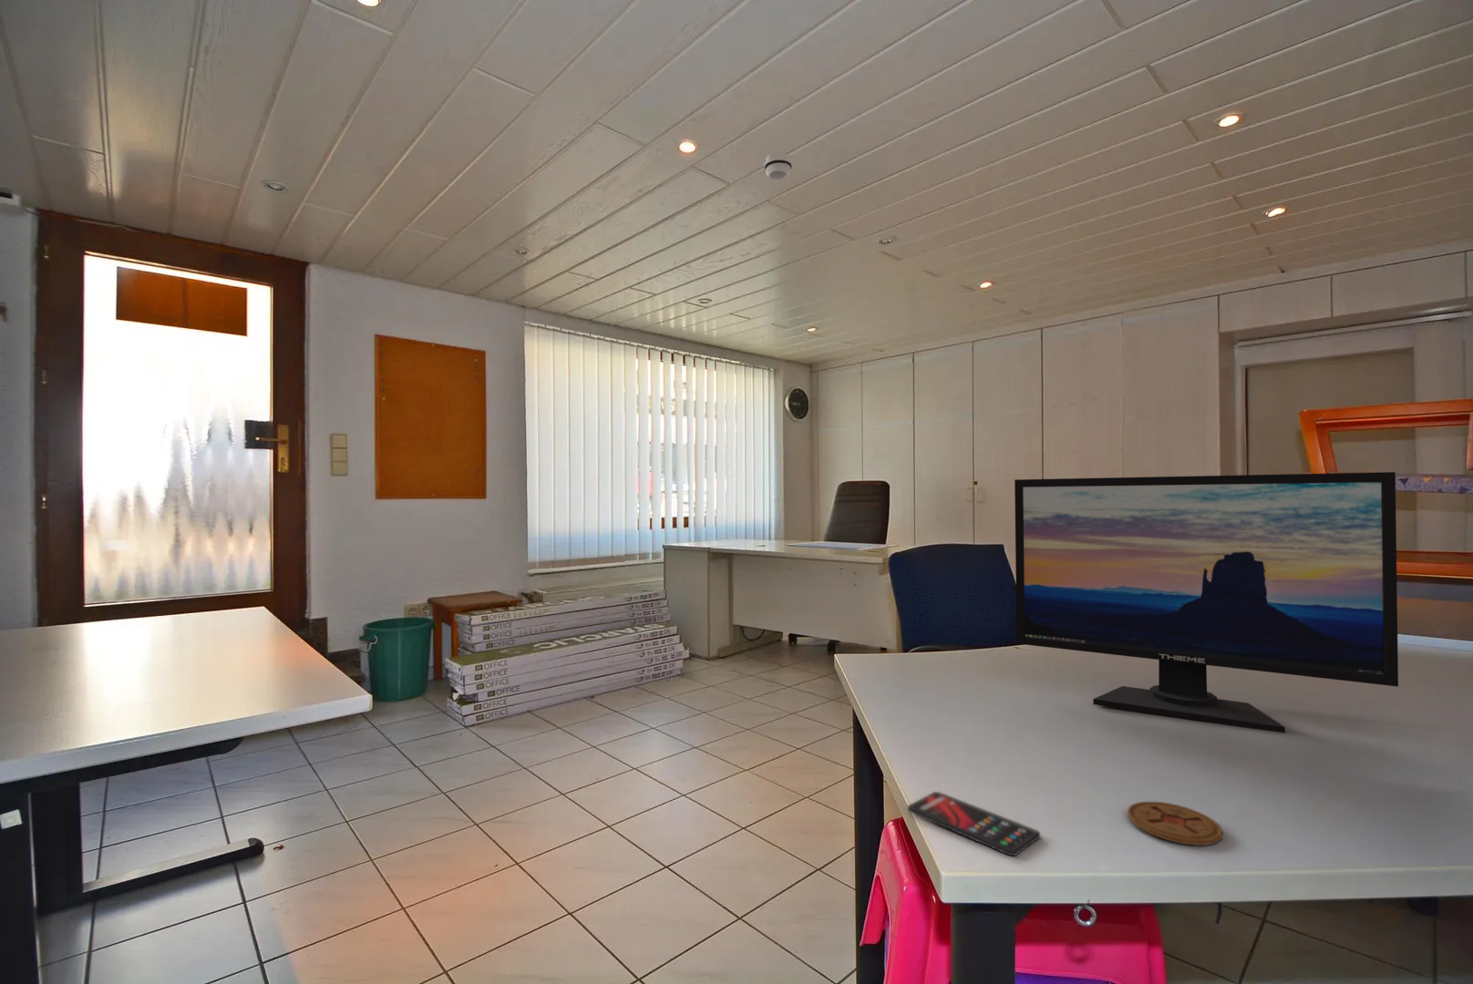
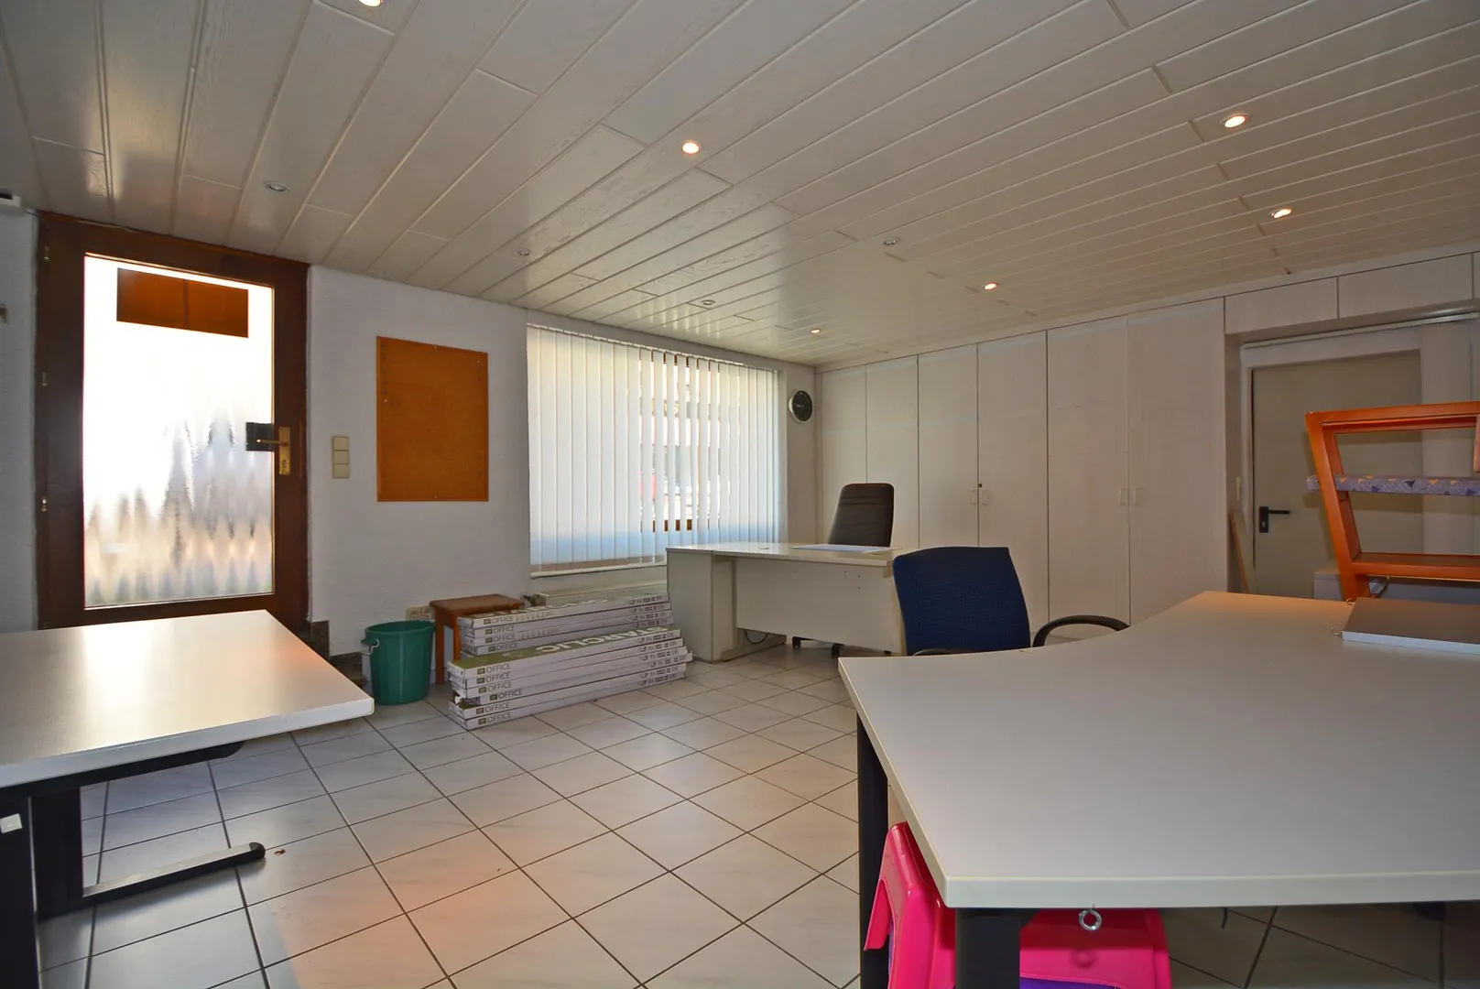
- computer monitor (1181, 591)
- coaster (1173, 821)
- smartphone (971, 820)
- smoke detector (778, 167)
